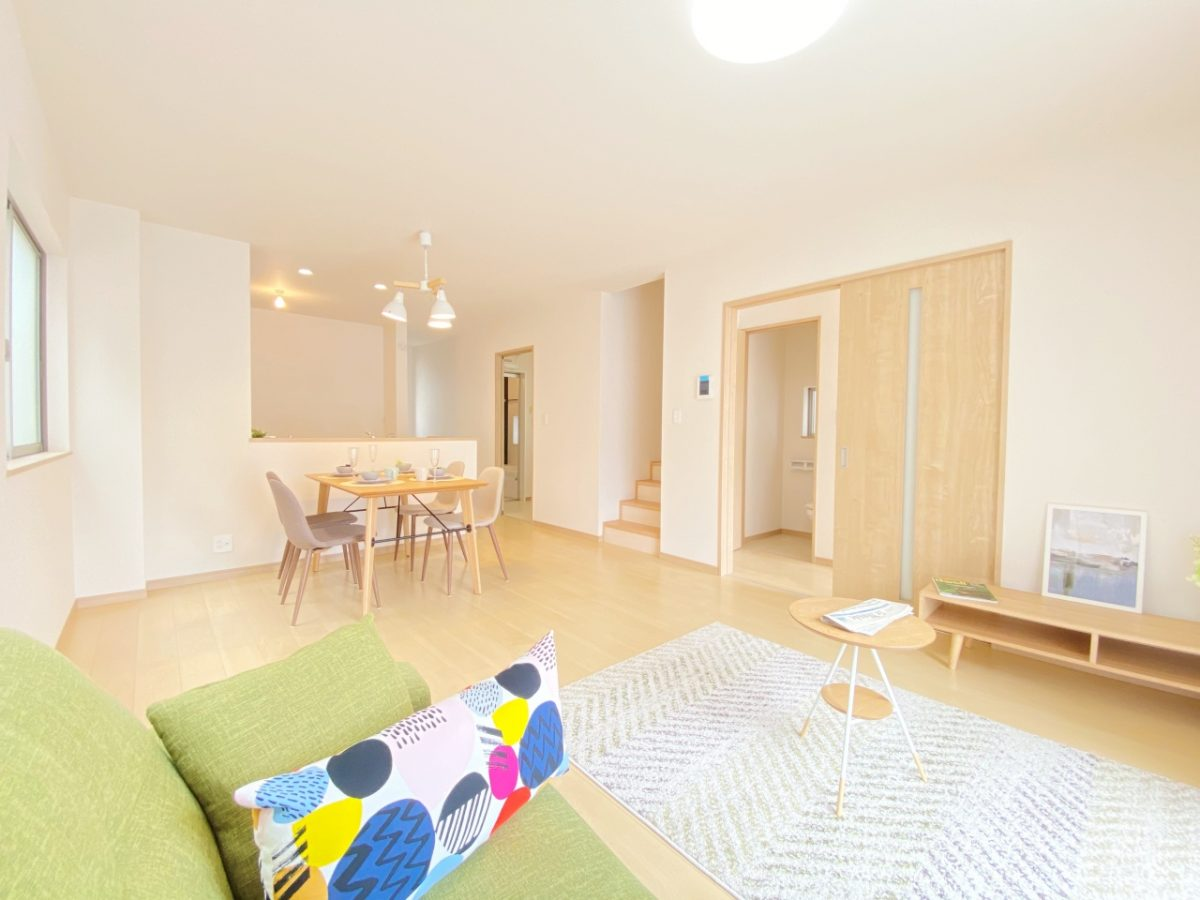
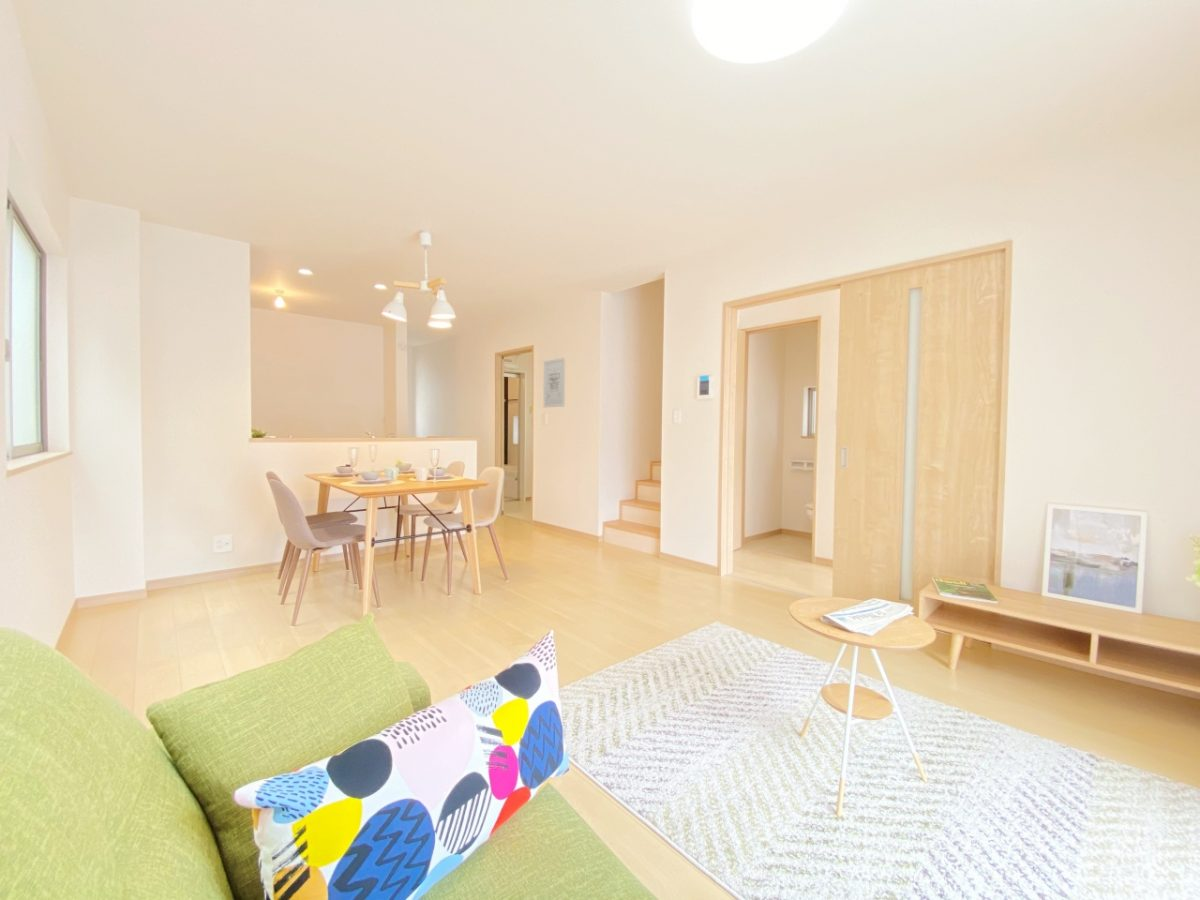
+ wall art (554, 383)
